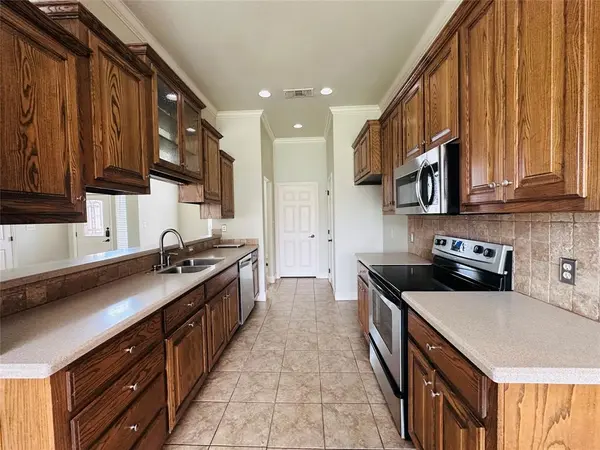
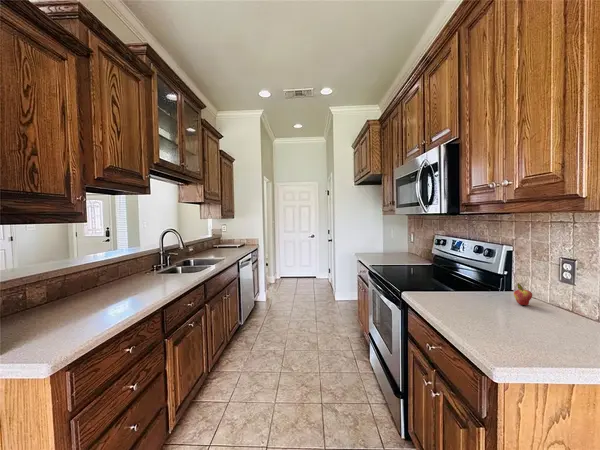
+ fruit (522, 294)
